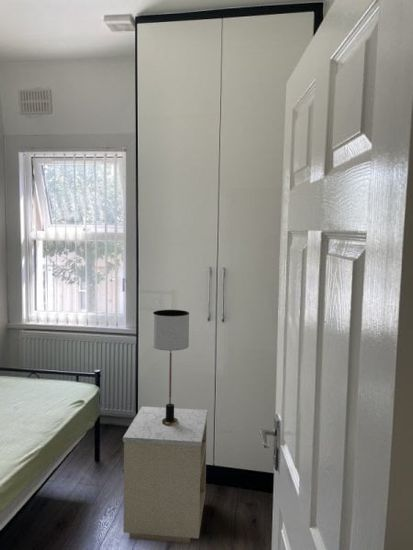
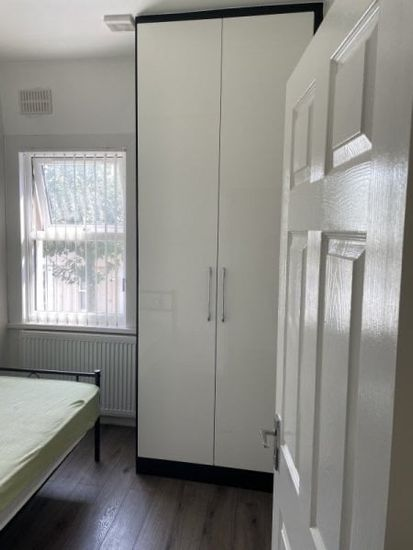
- table lamp (170, 367)
- nightstand (168, 471)
